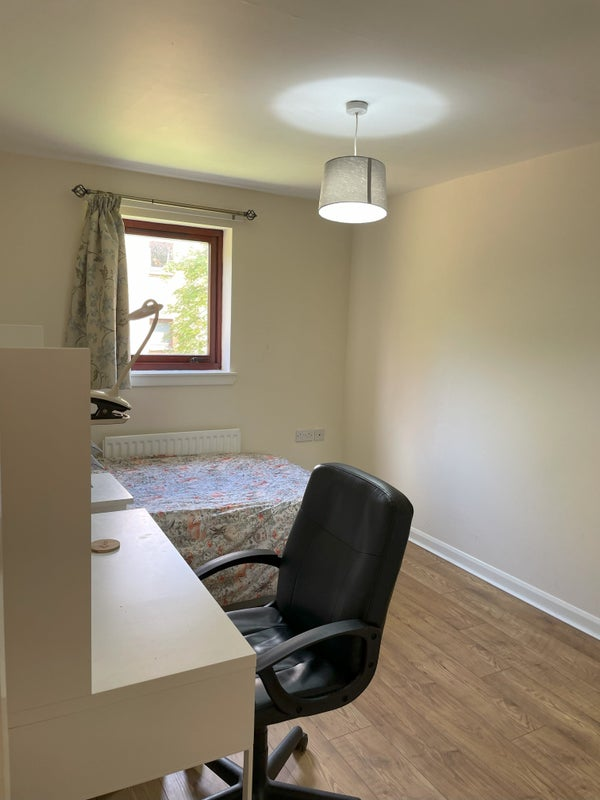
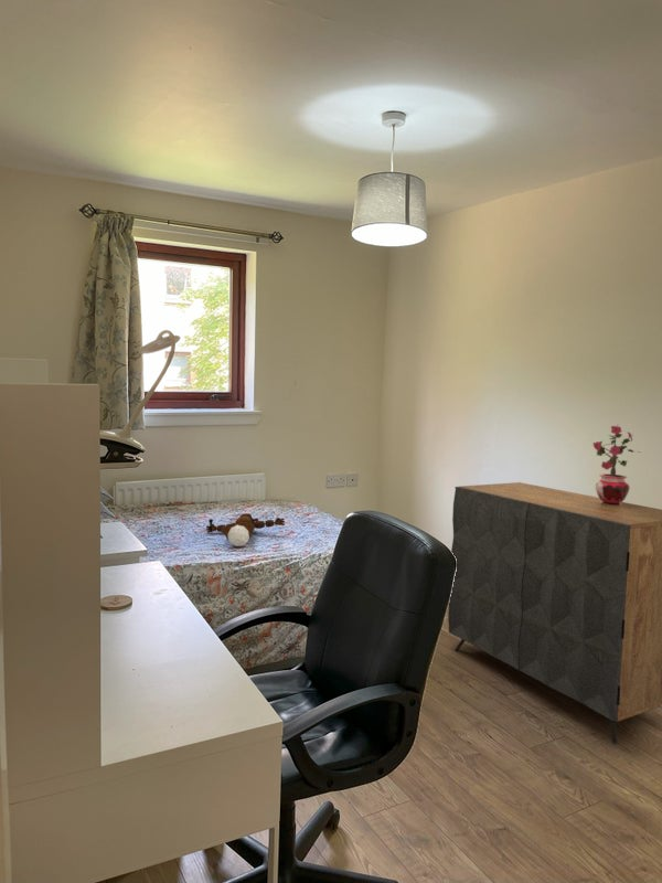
+ potted plant (615, 464)
+ dresser (557, 592)
+ teddy bear (243, 526)
